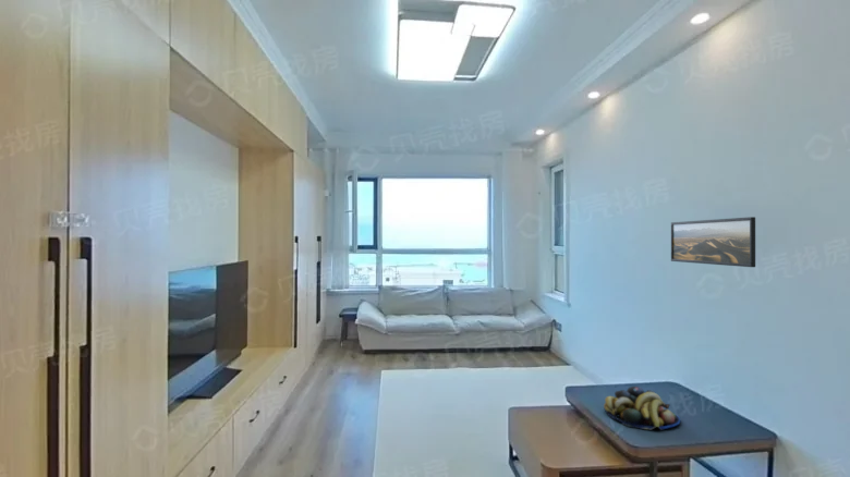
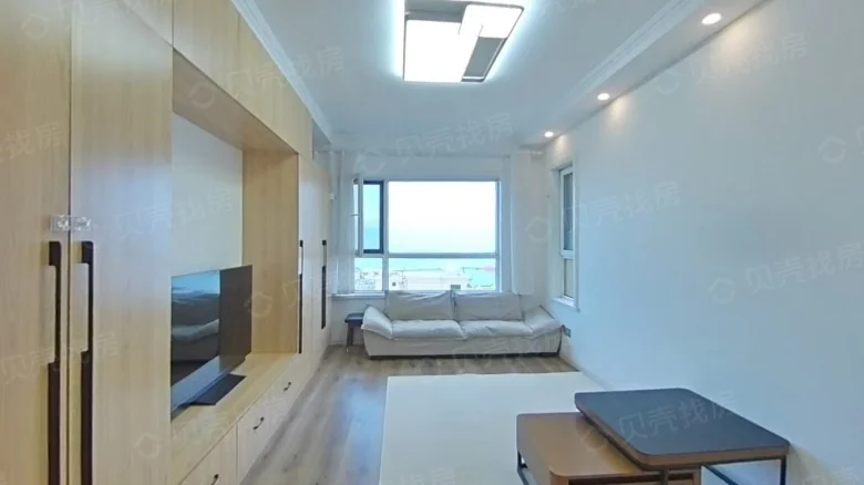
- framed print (707, 242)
- fruit bowl (642, 403)
